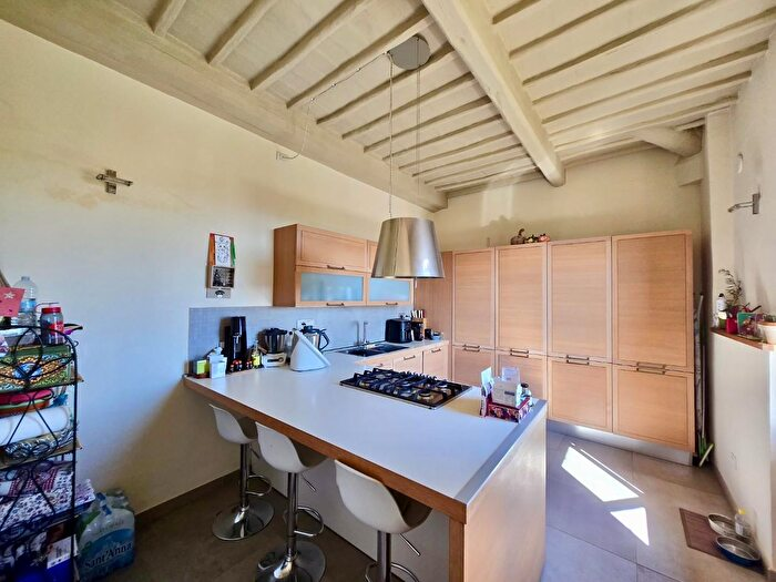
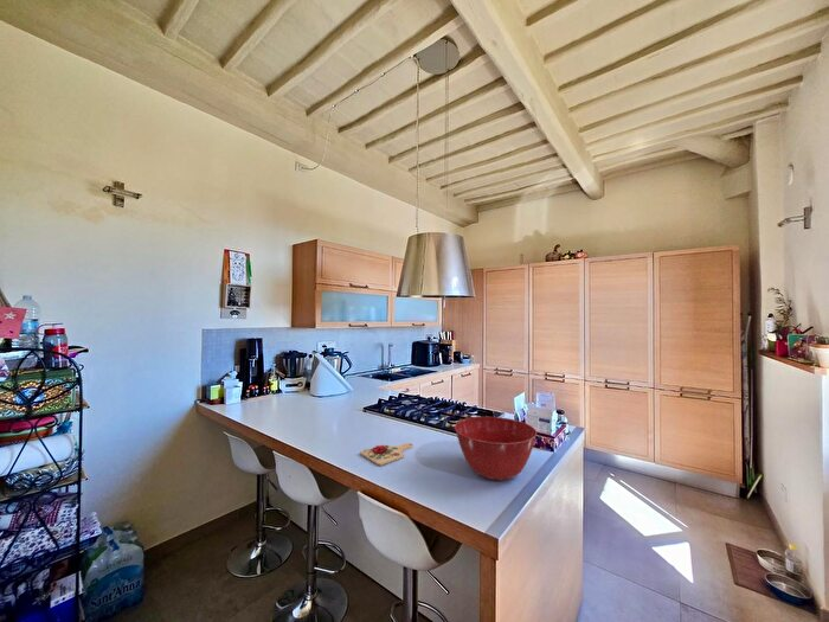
+ cutting board (391, 448)
+ mixing bowl (494, 449)
